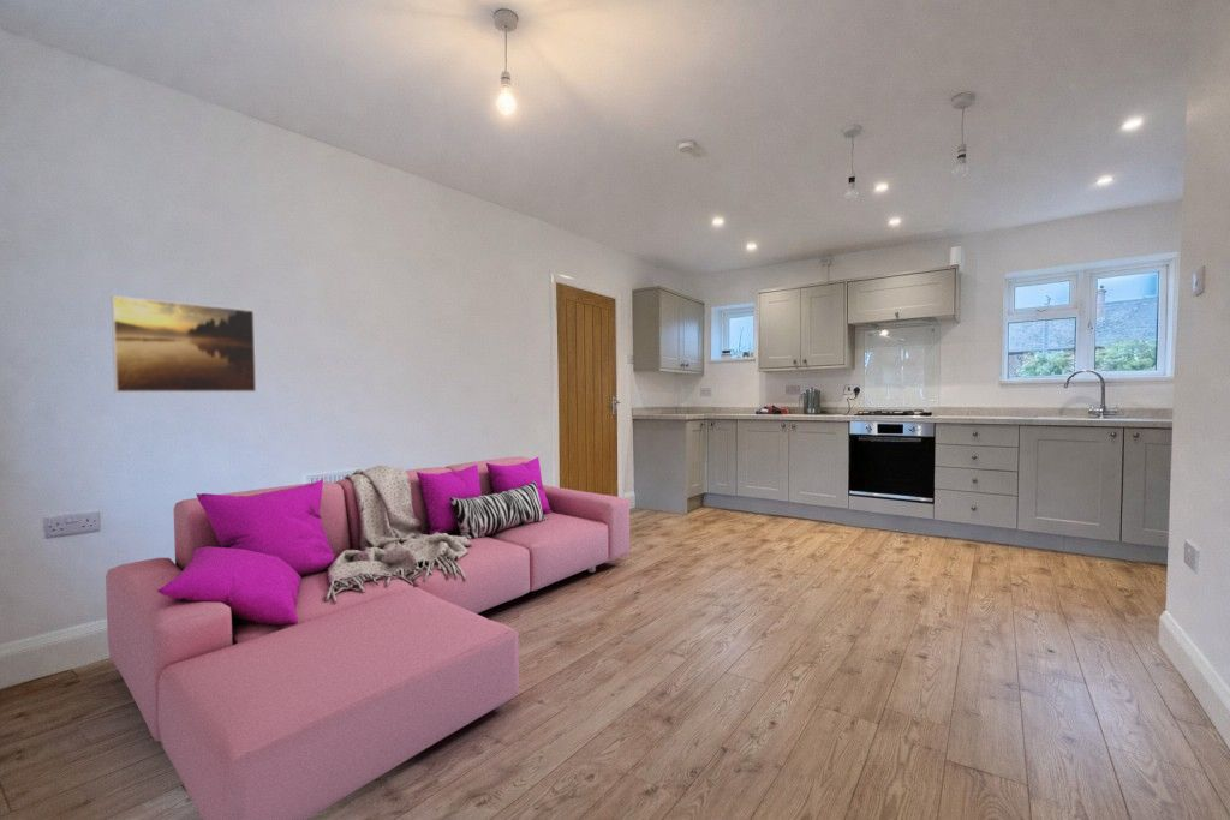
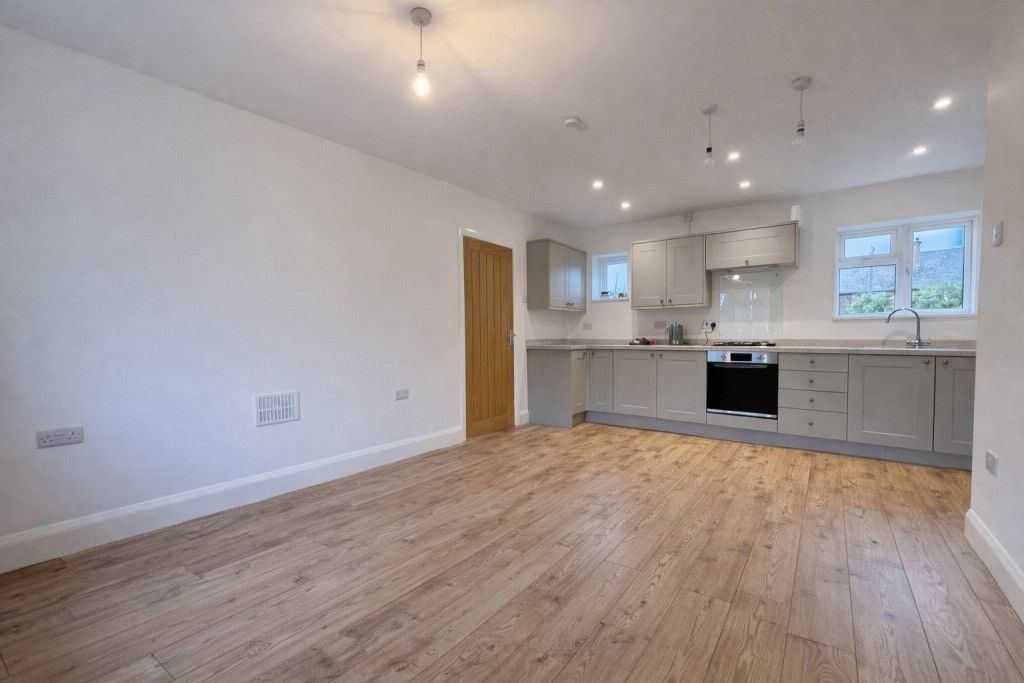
- sofa (464, 547)
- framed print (189, 347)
